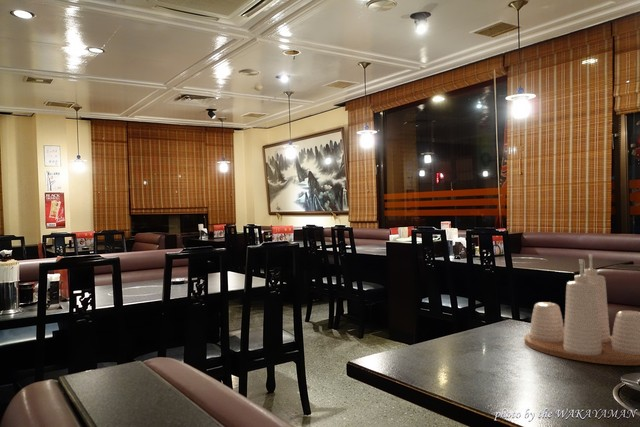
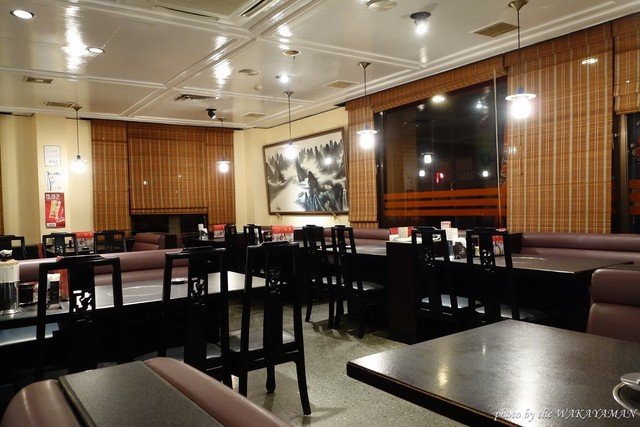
- condiment set (586, 302)
